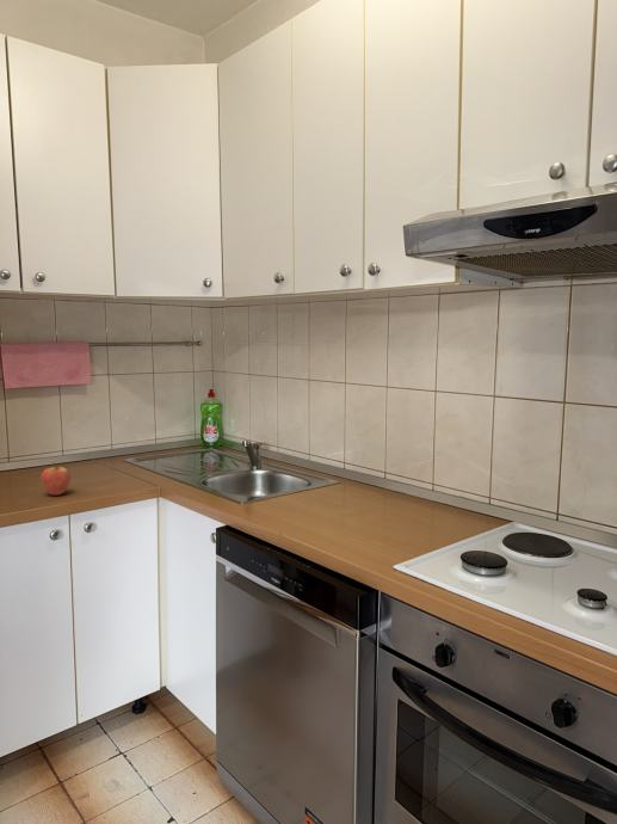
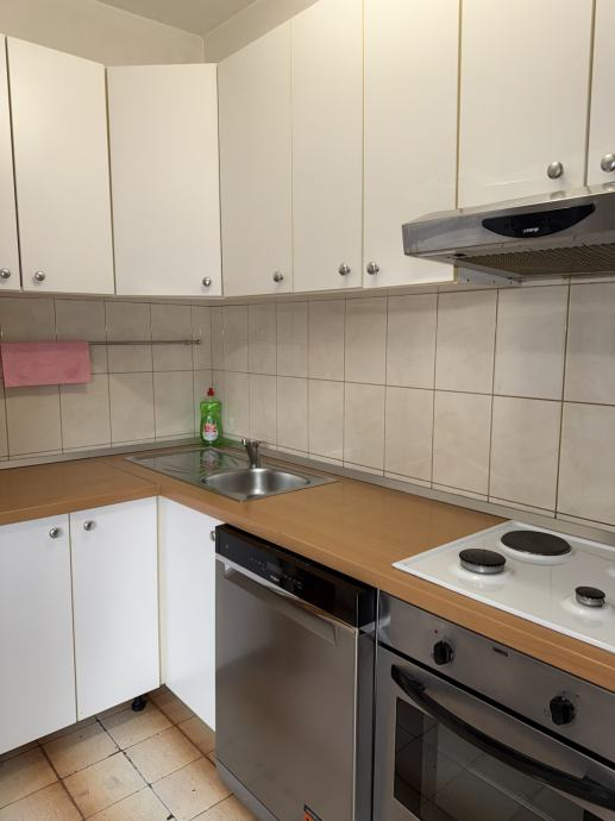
- fruit (55, 478)
